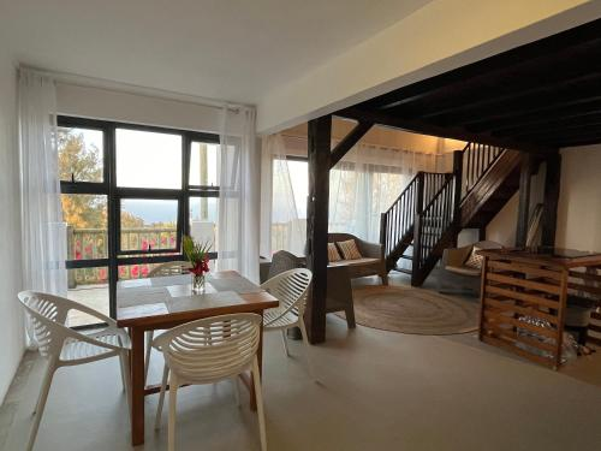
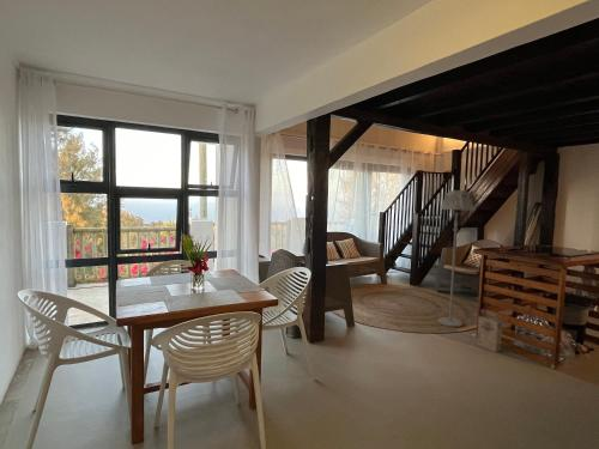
+ cardboard box (489, 329)
+ floor lamp (453, 257)
